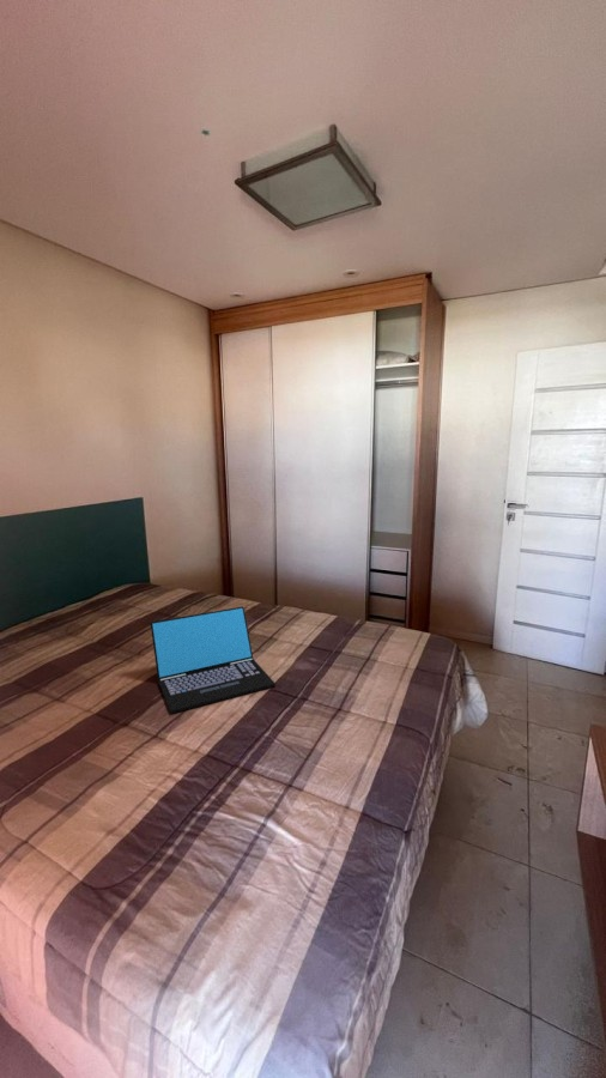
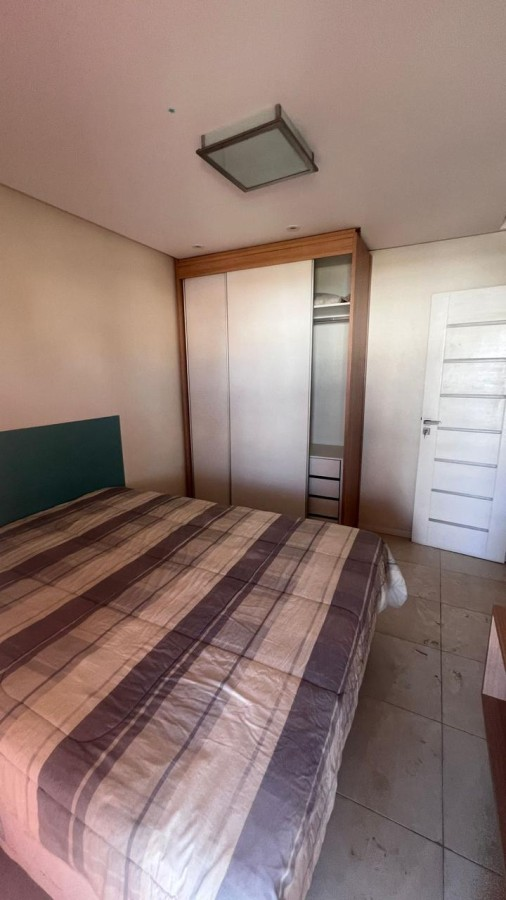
- laptop (211, 653)
